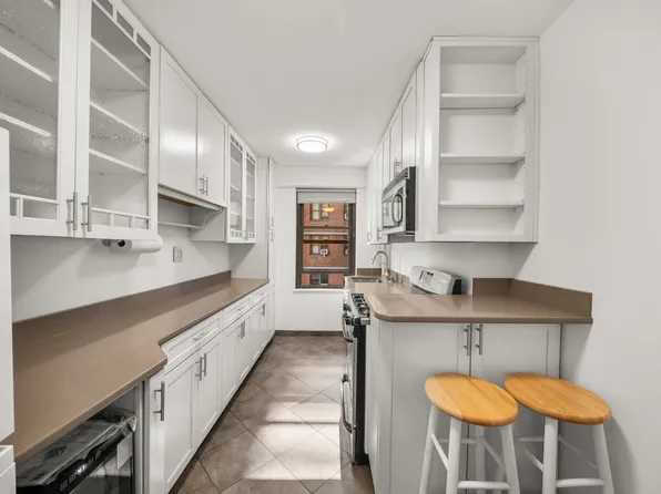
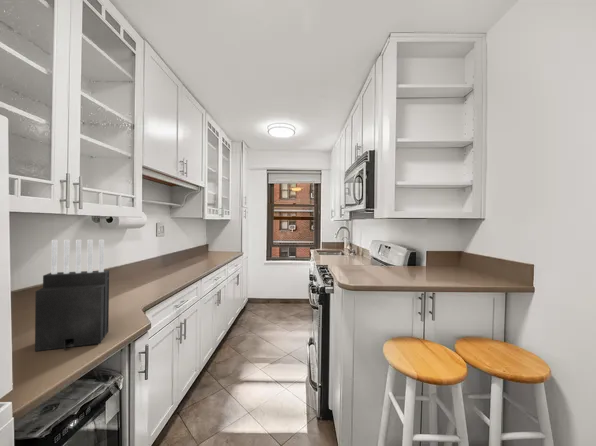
+ knife block (74, 291)
